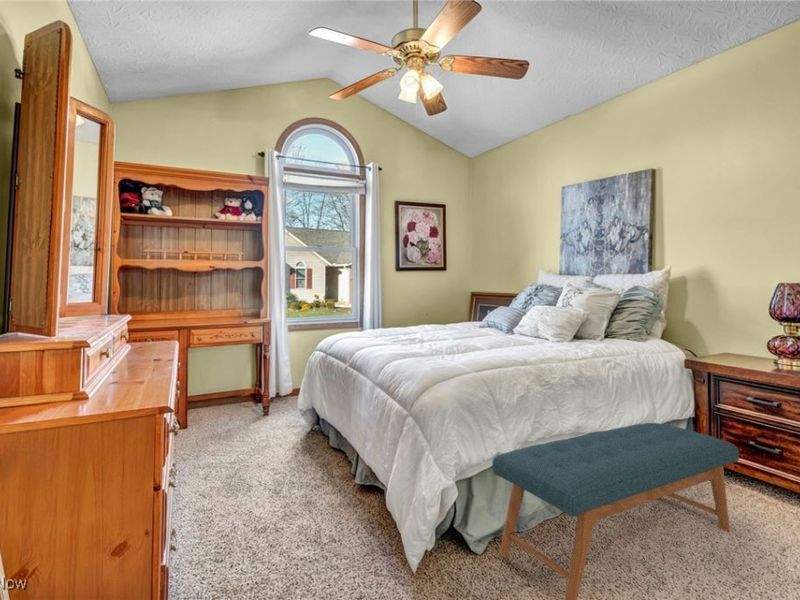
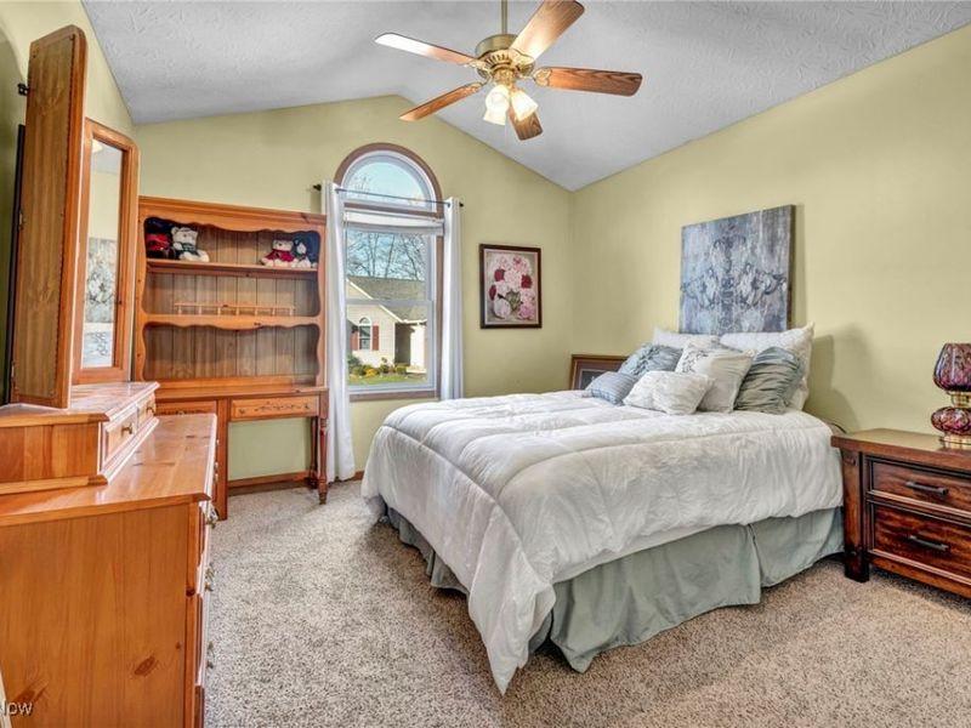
- bench (621, 492)
